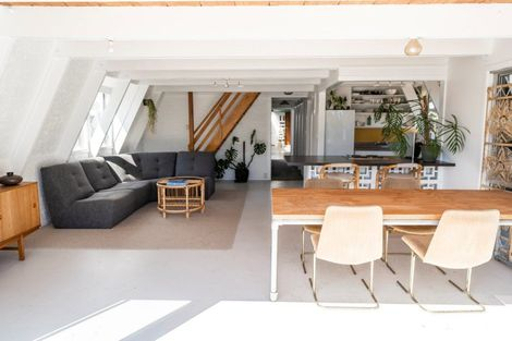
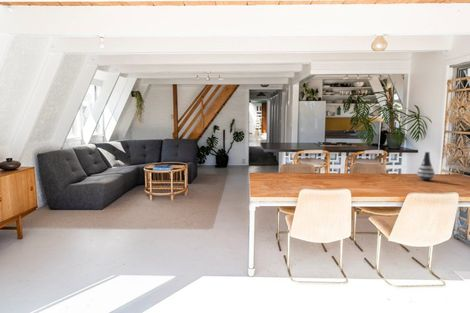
+ vase (426, 166)
